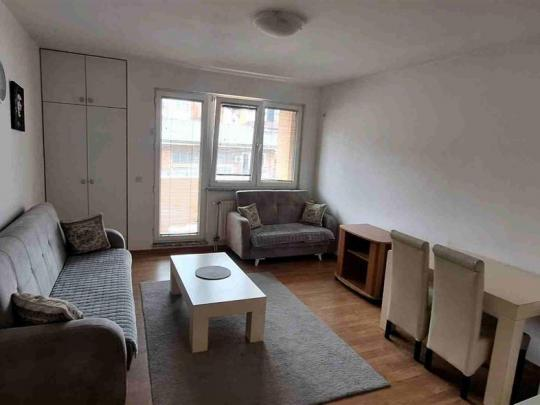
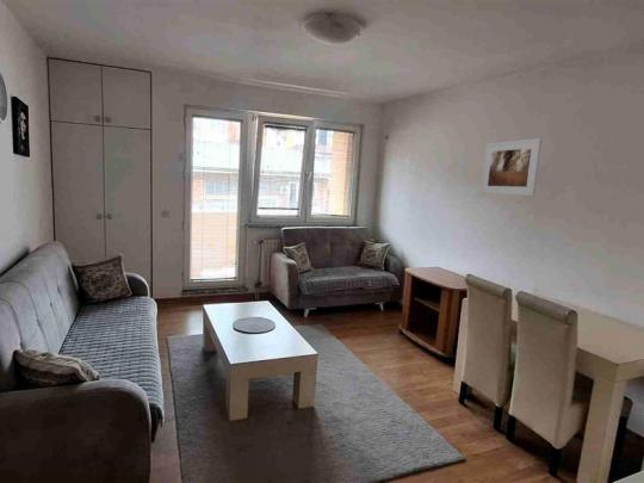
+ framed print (508, 168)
